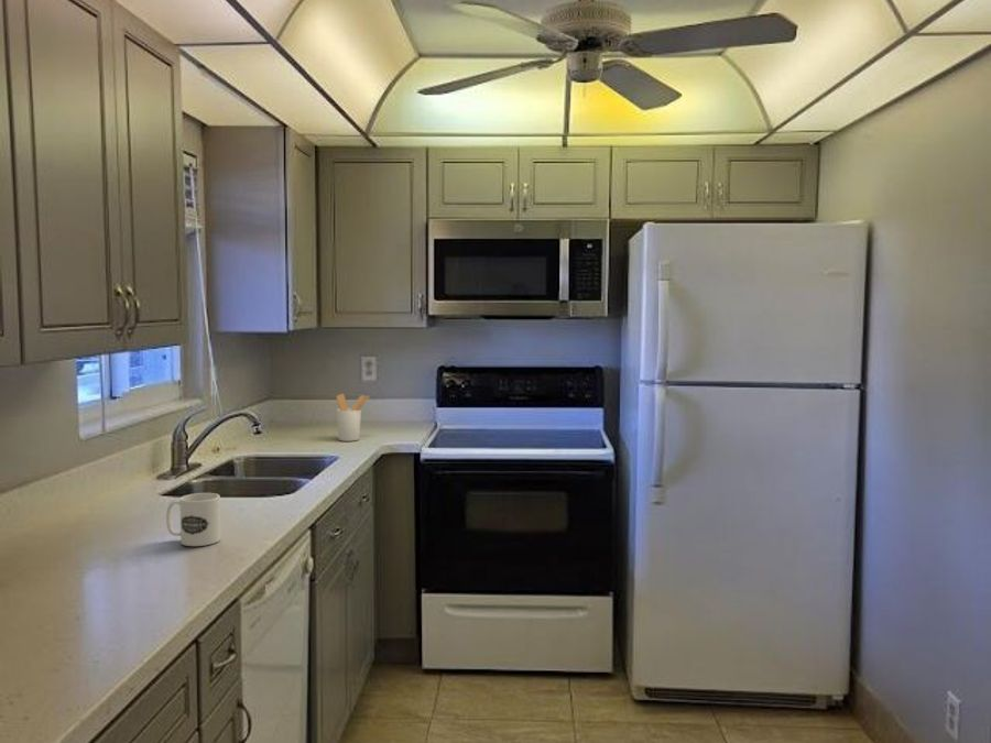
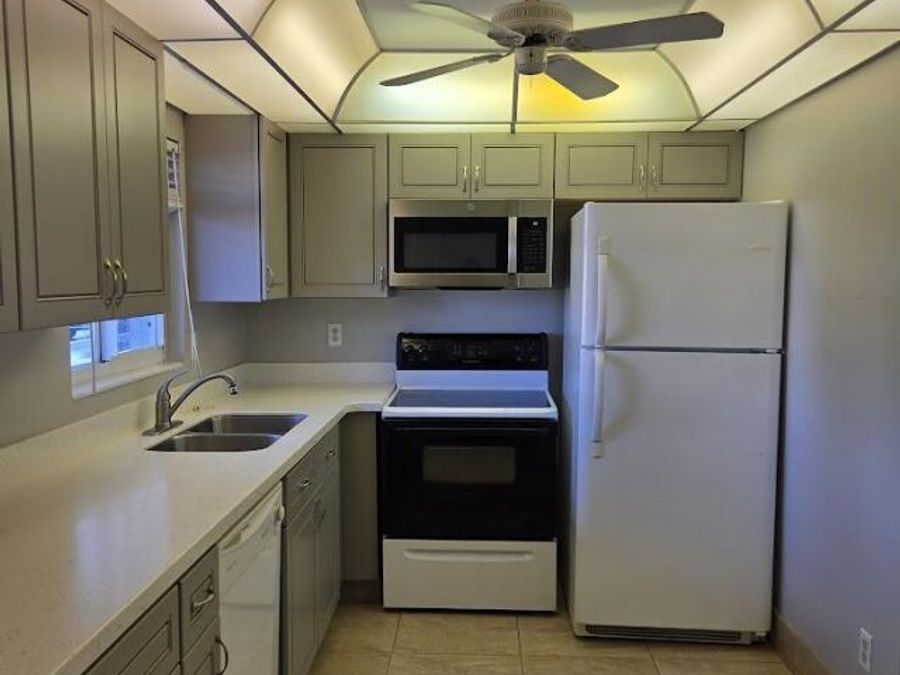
- mug (193, 518)
- utensil holder (353, 416)
